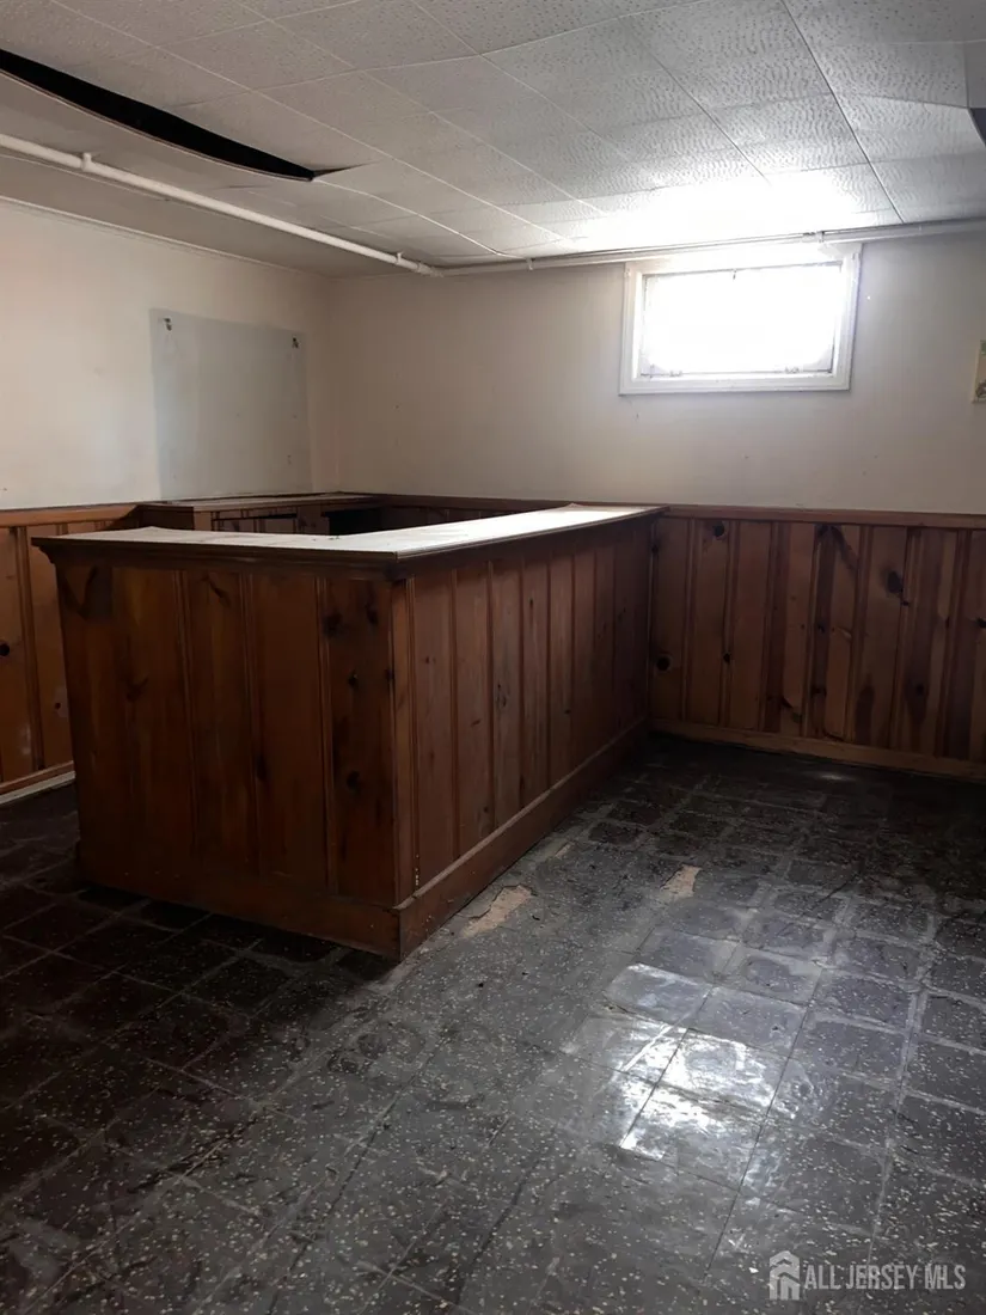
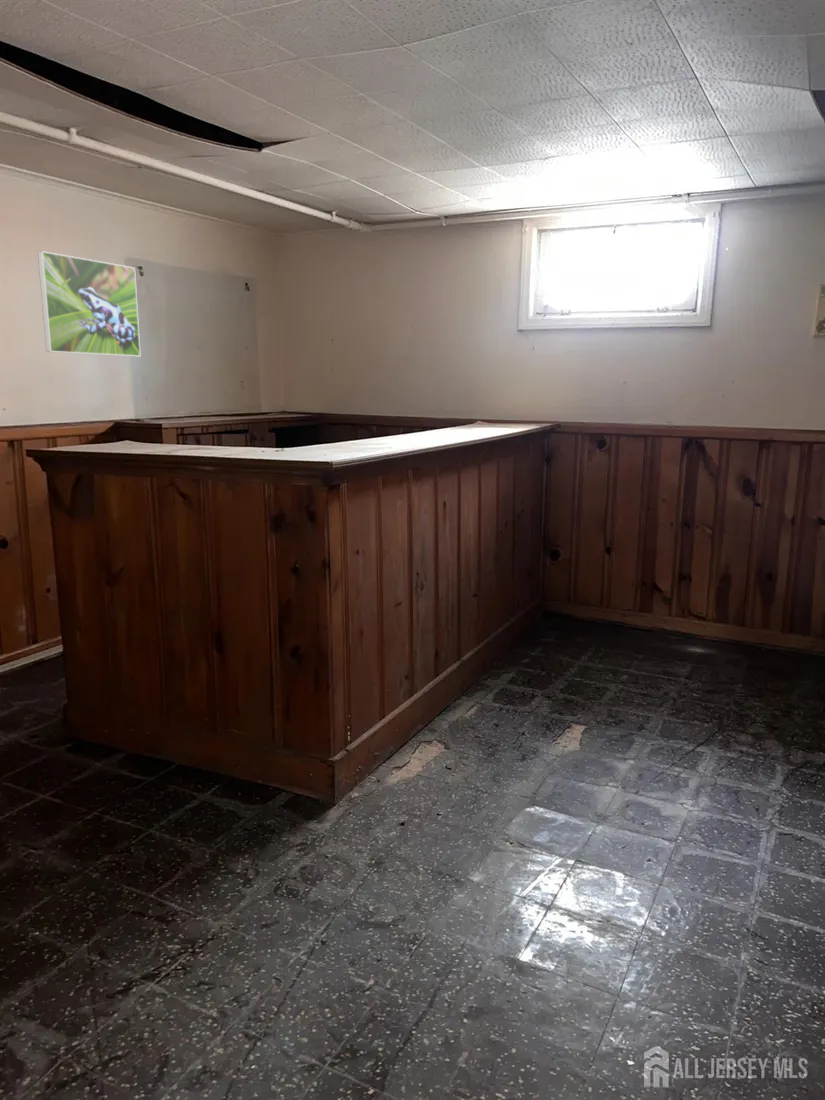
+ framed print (92, 307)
